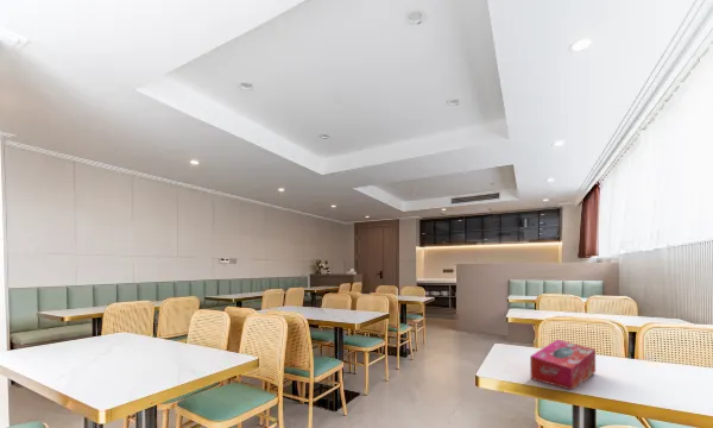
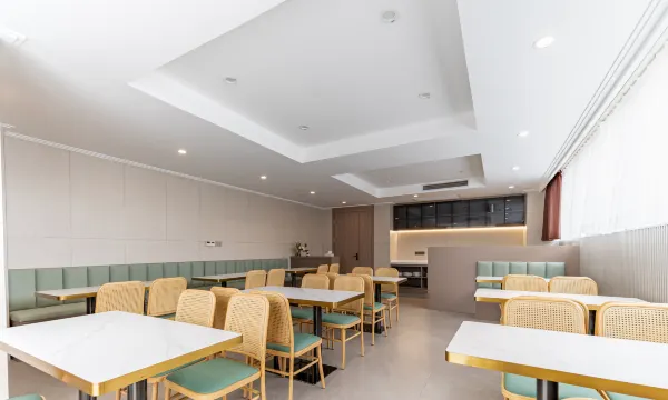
- tissue box (563, 364)
